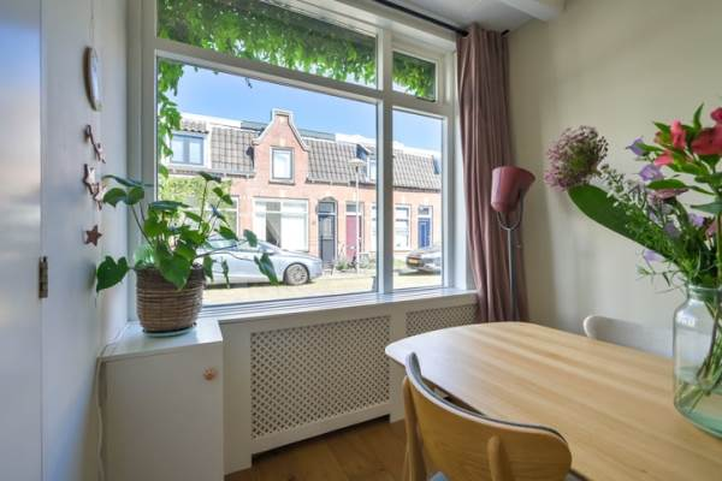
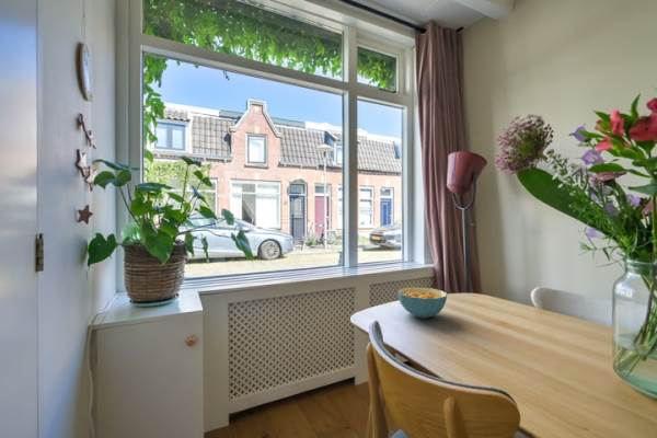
+ cereal bowl (422, 303)
